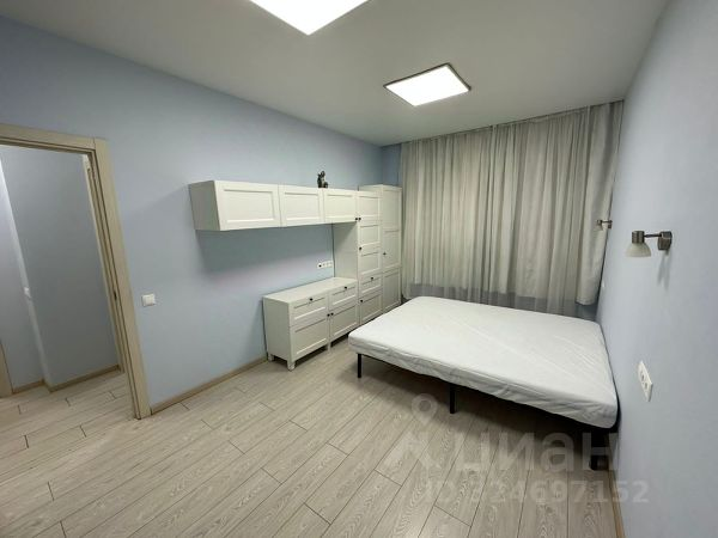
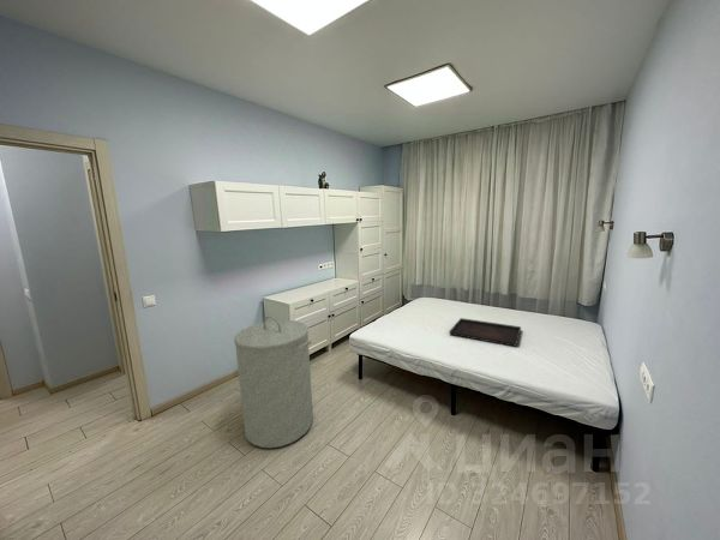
+ laundry hamper (275, 371)
+ serving tray (485, 330)
